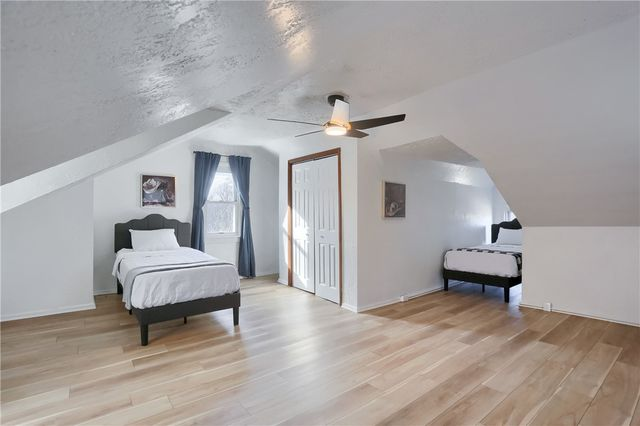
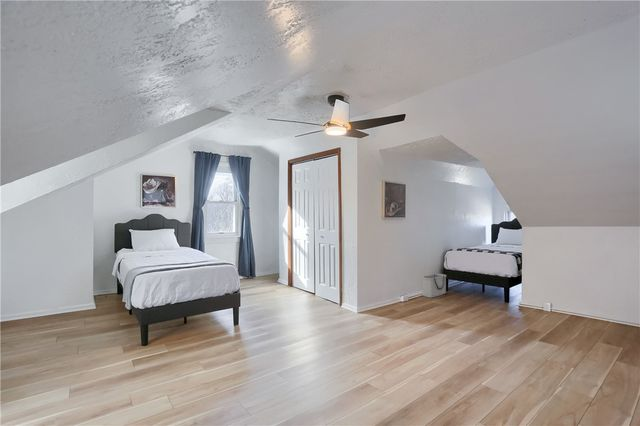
+ storage bin (434, 285)
